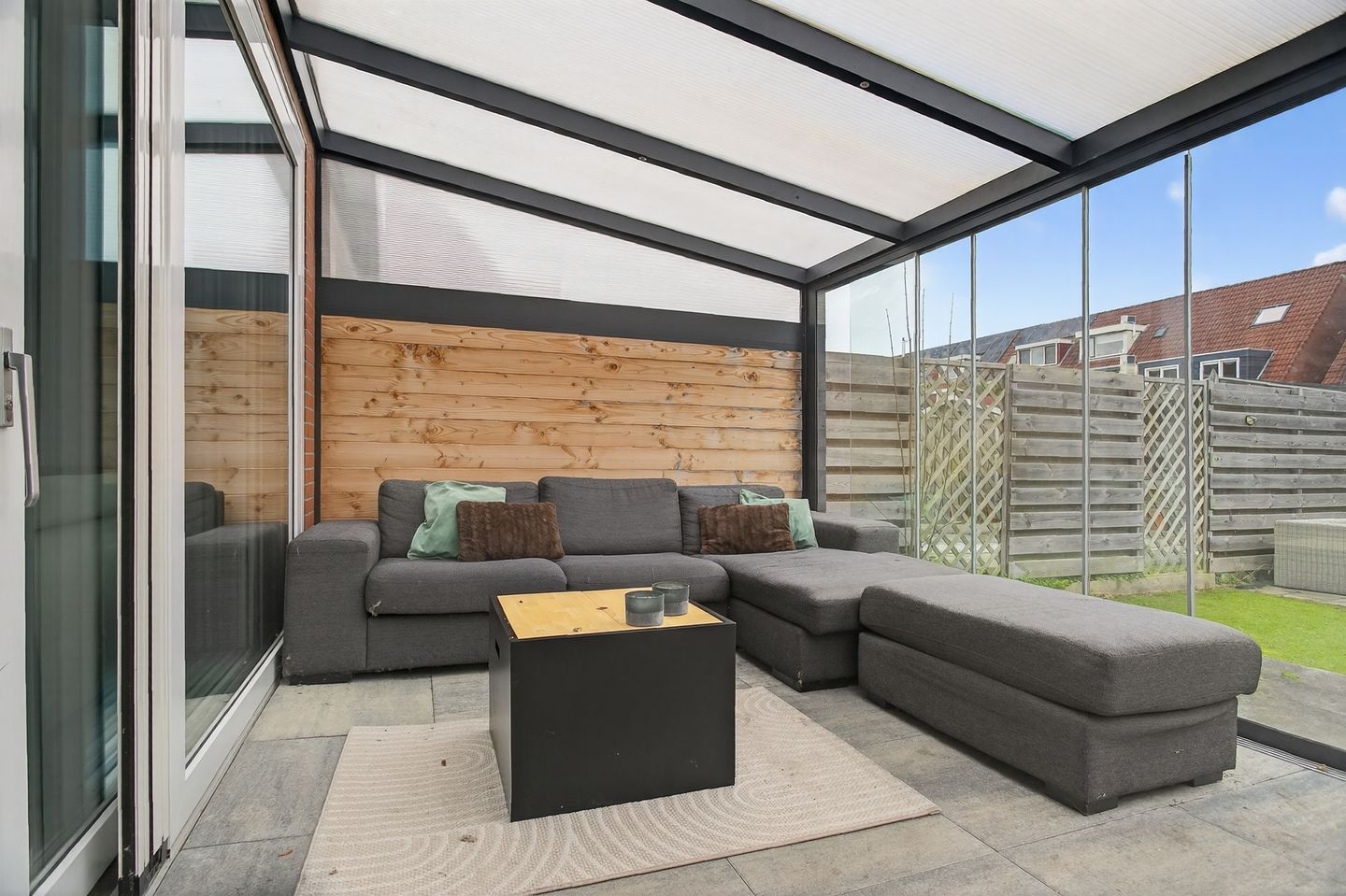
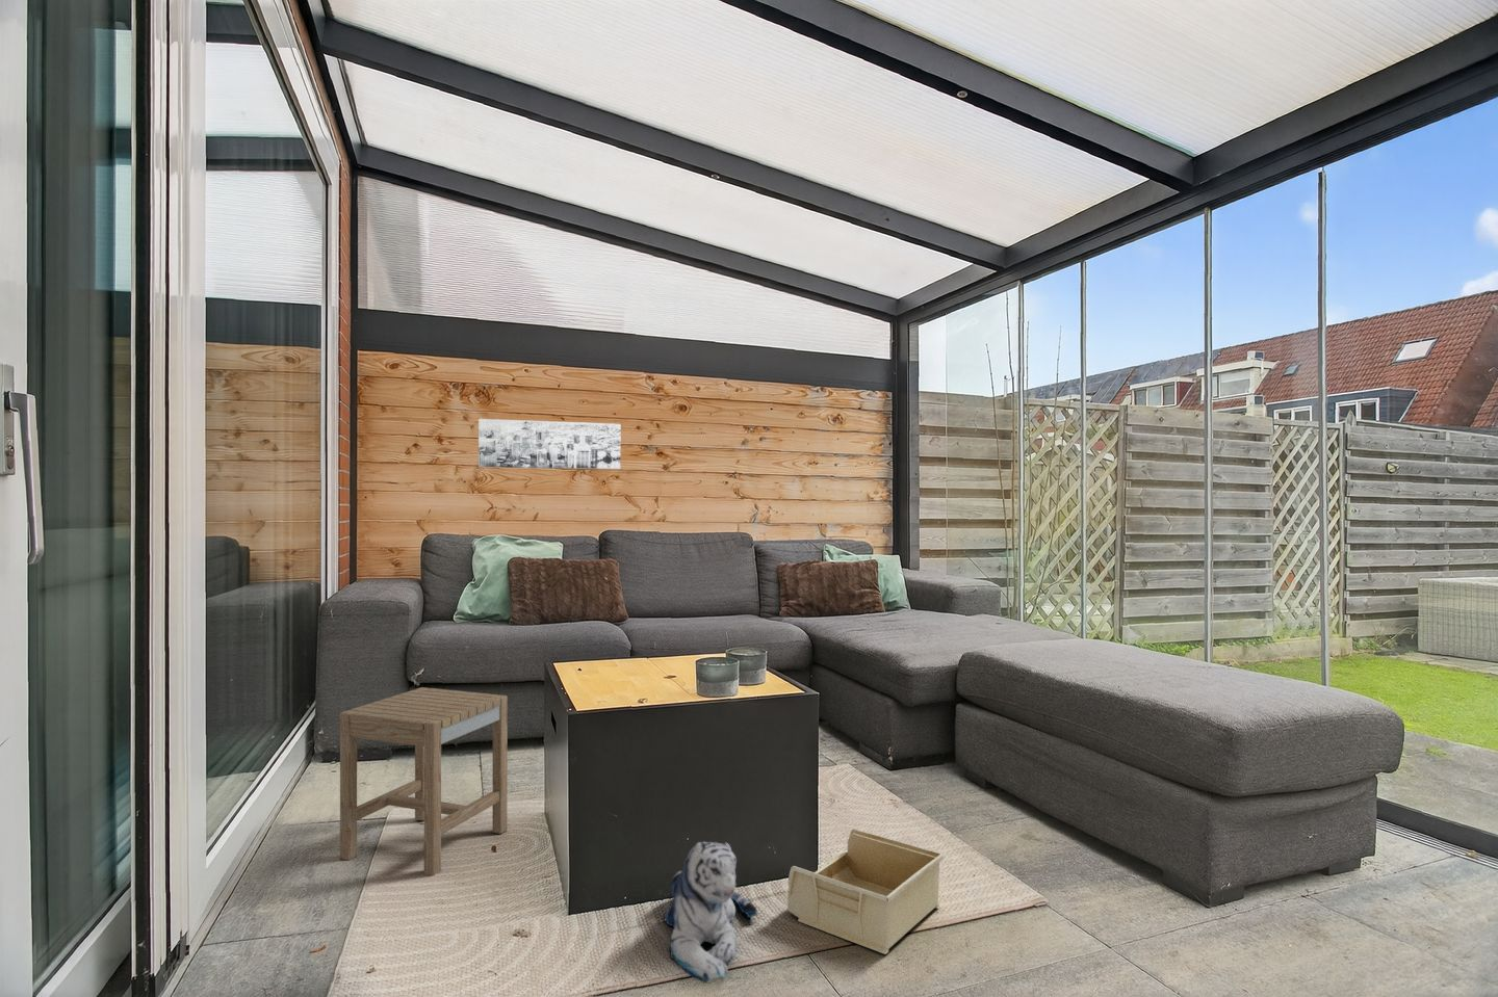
+ storage bin (865, 884)
+ wall art (551, 444)
+ plush toy (713, 884)
+ stool (426, 773)
